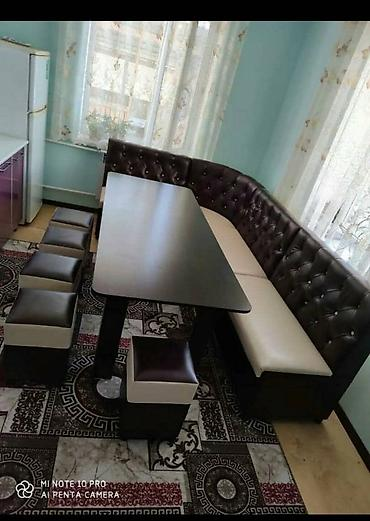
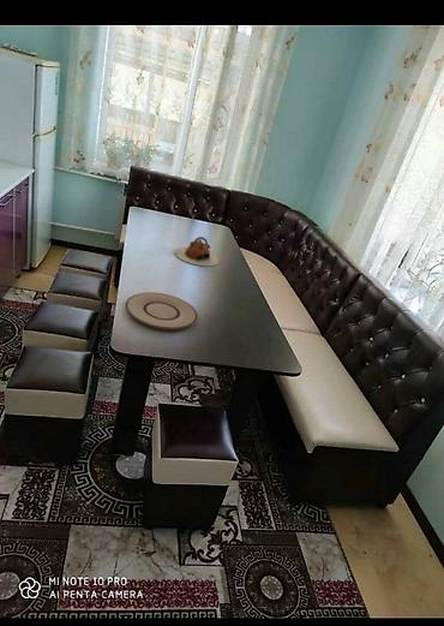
+ plate (161, 310)
+ teapot (198, 246)
